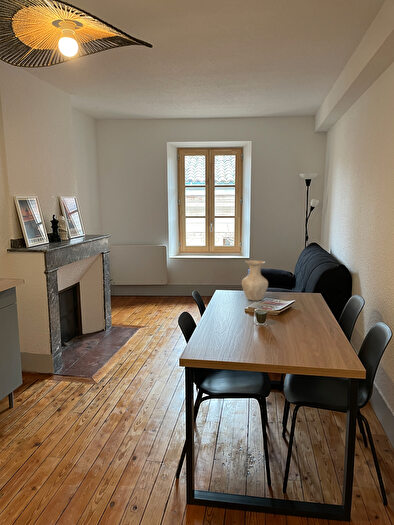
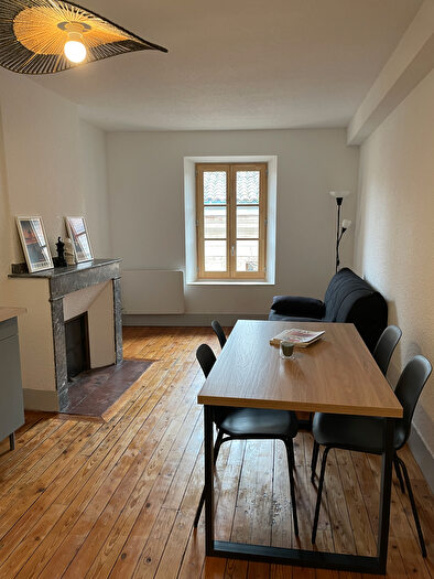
- vase (254, 280)
